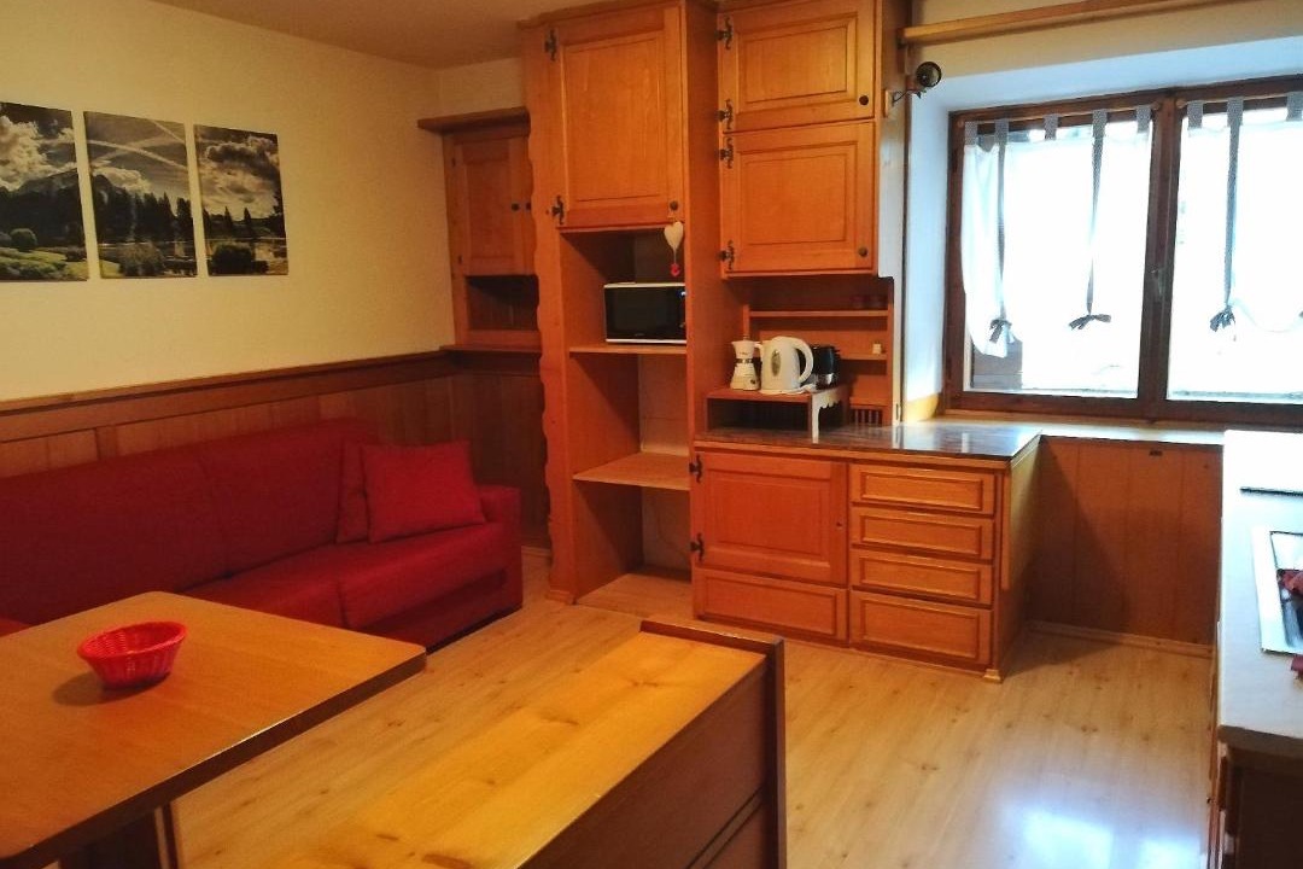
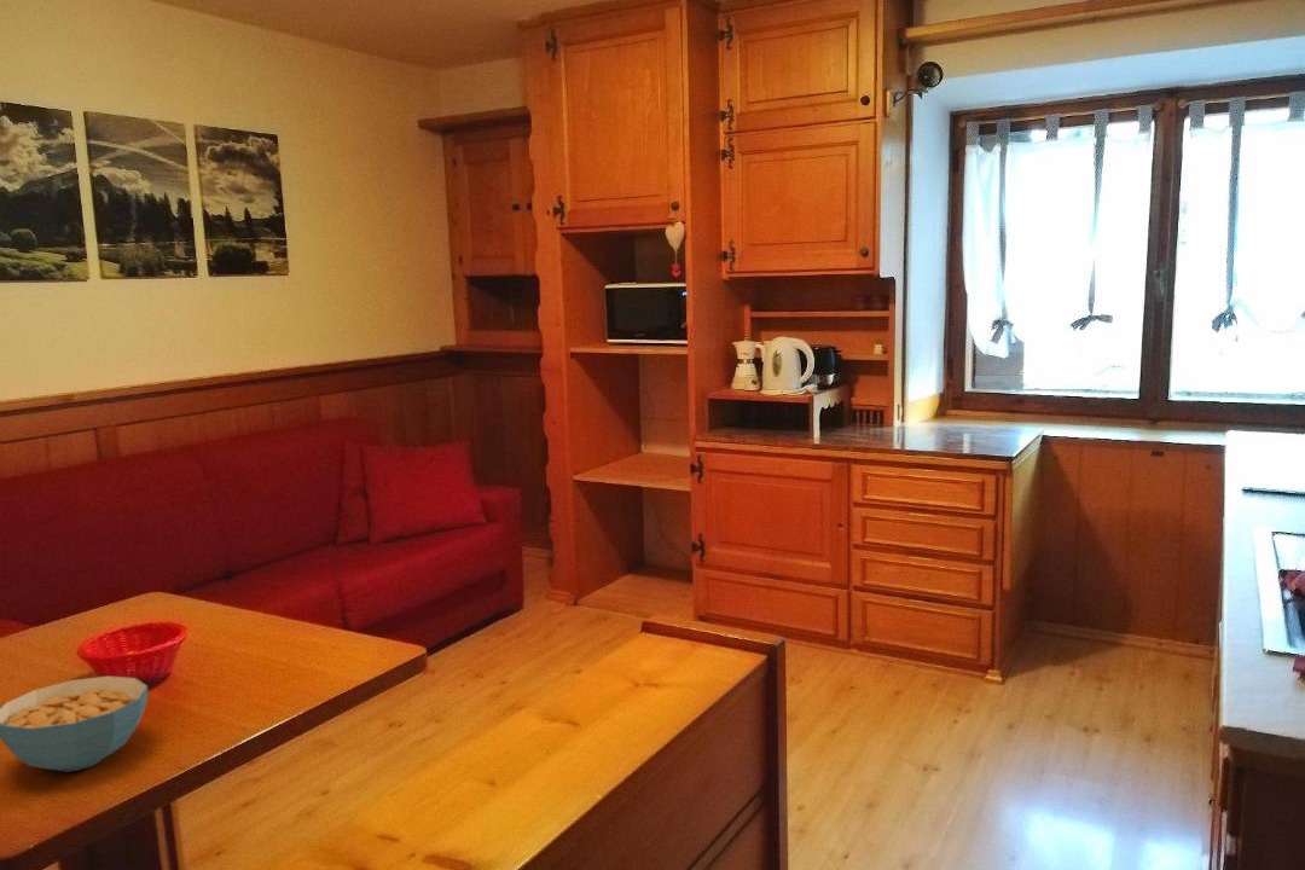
+ cereal bowl (75, 731)
